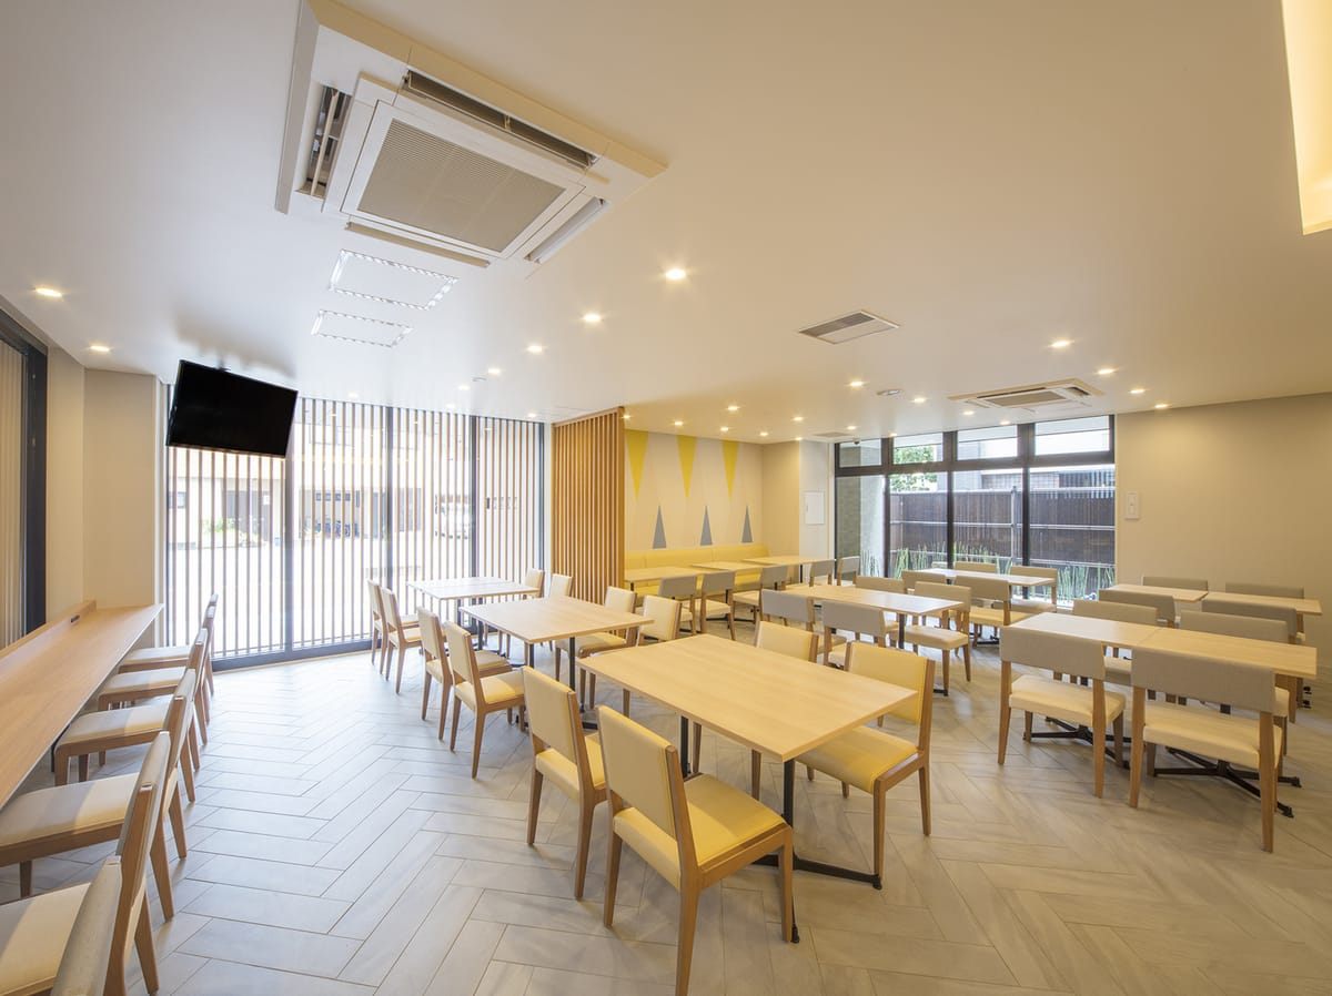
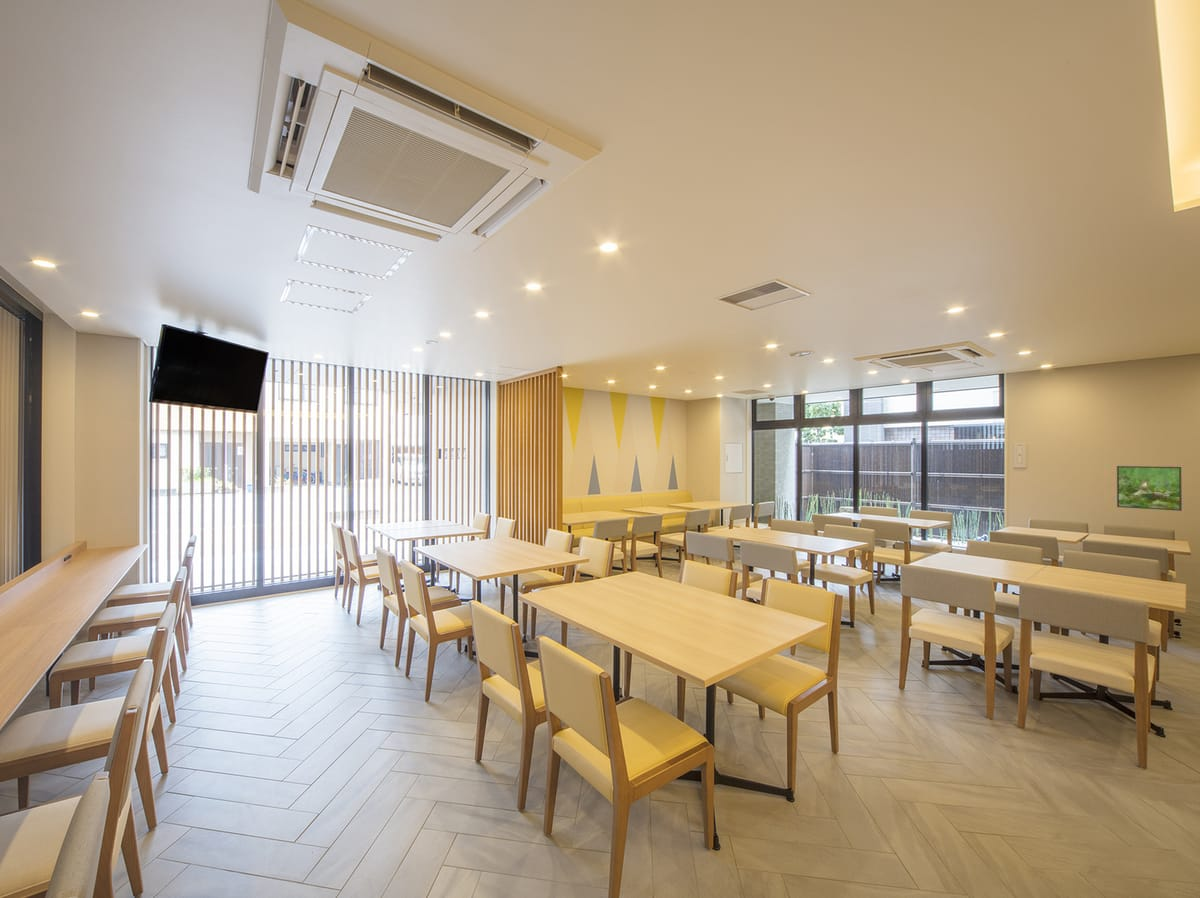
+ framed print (1148, 487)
